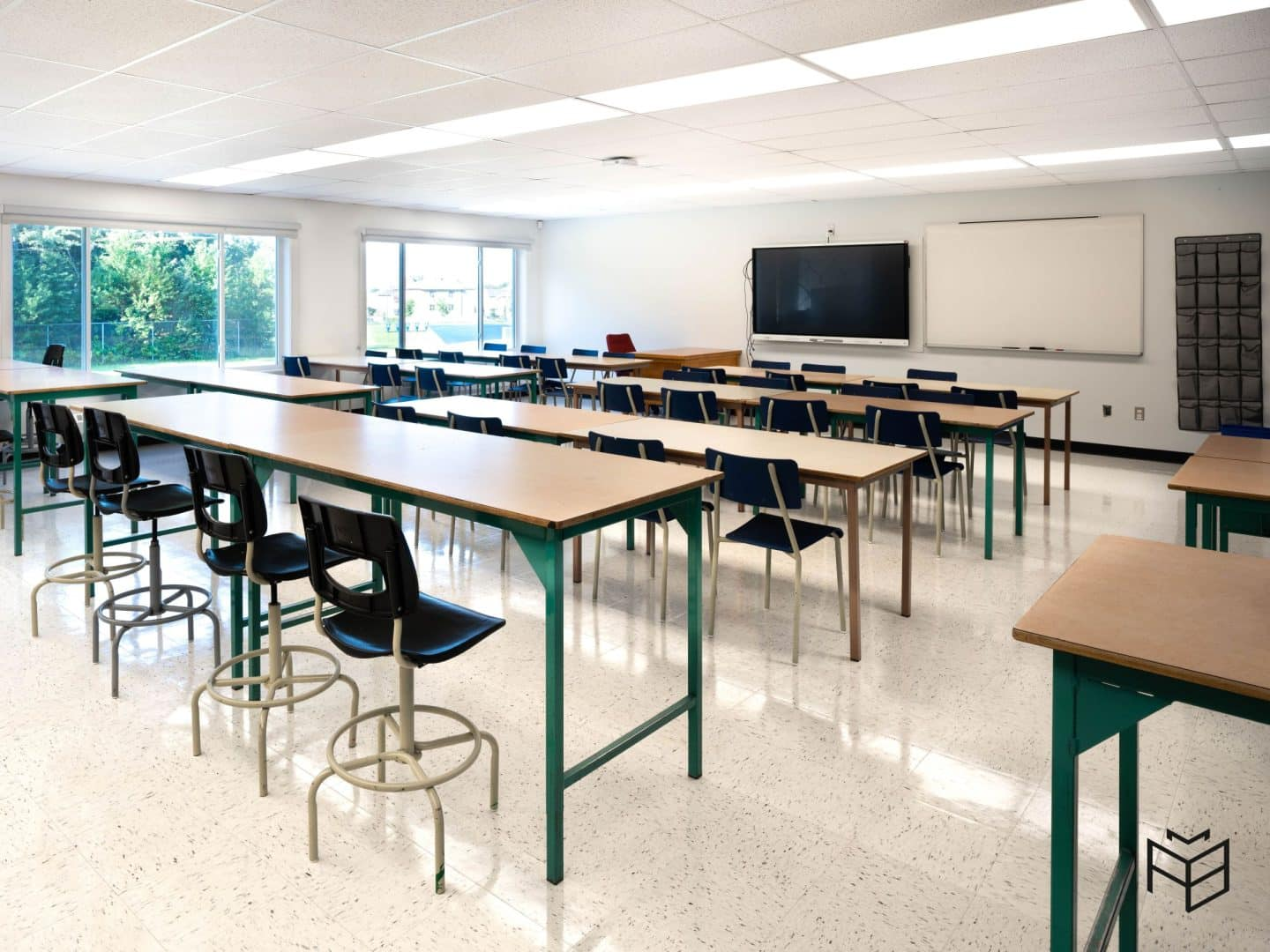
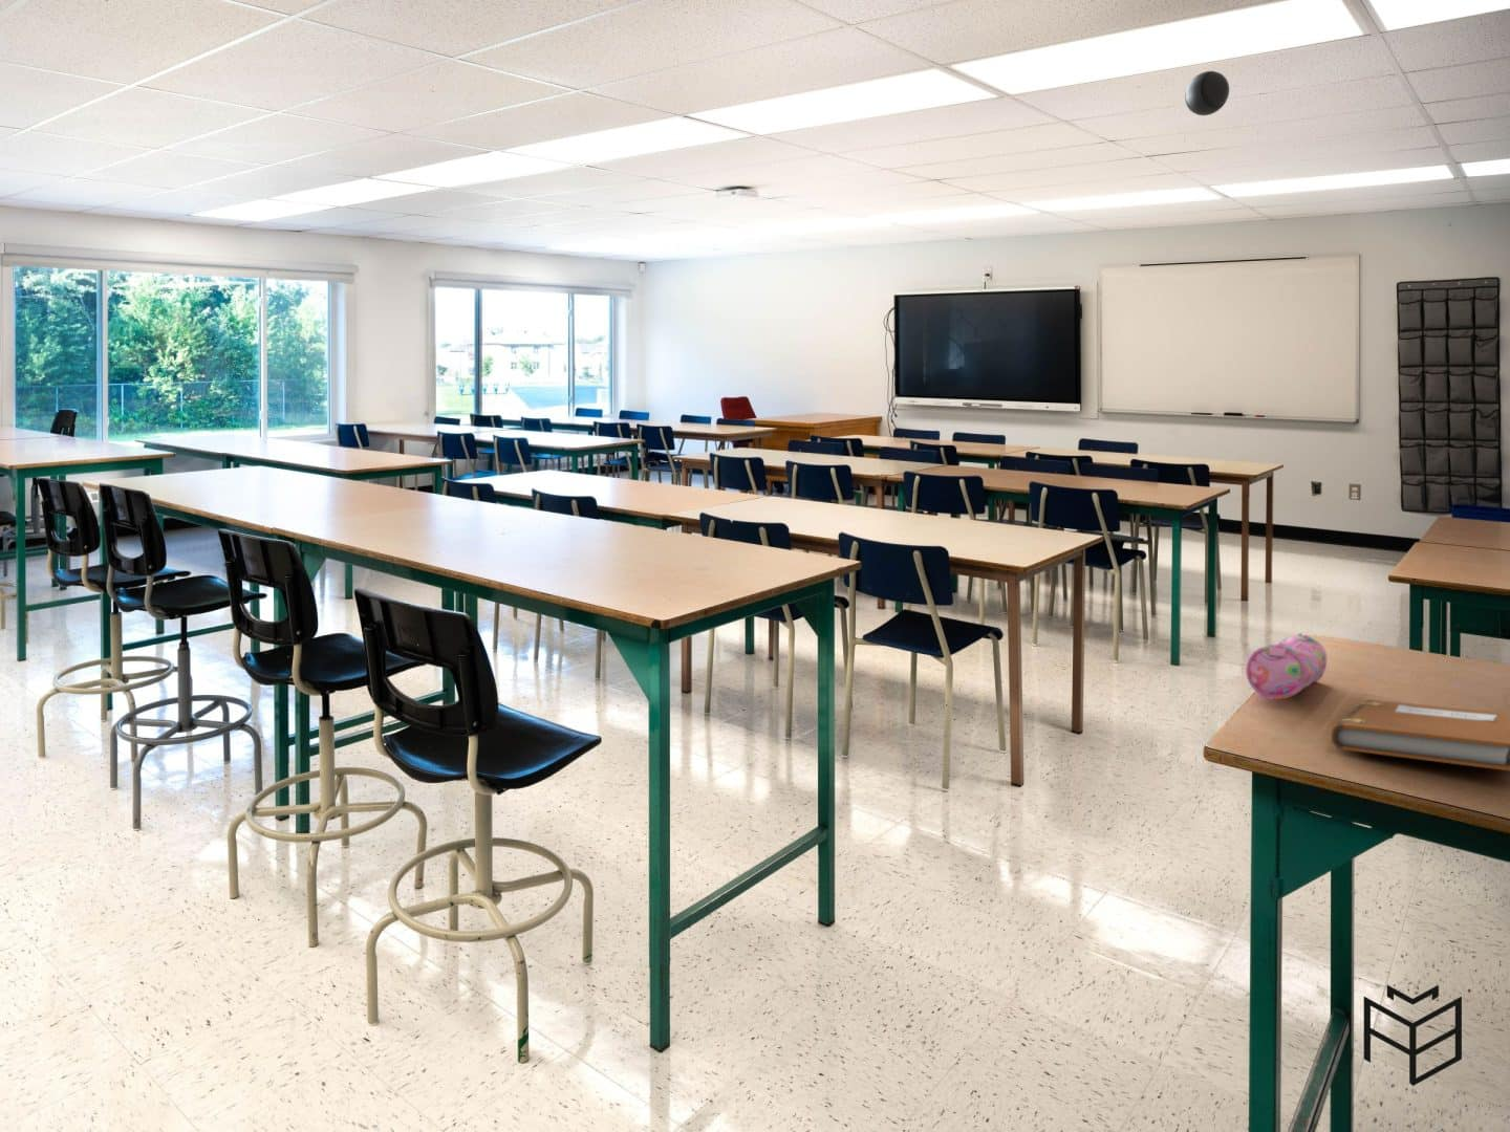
+ notebook (1428, 730)
+ pencil case (1288, 665)
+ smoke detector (1207, 93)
